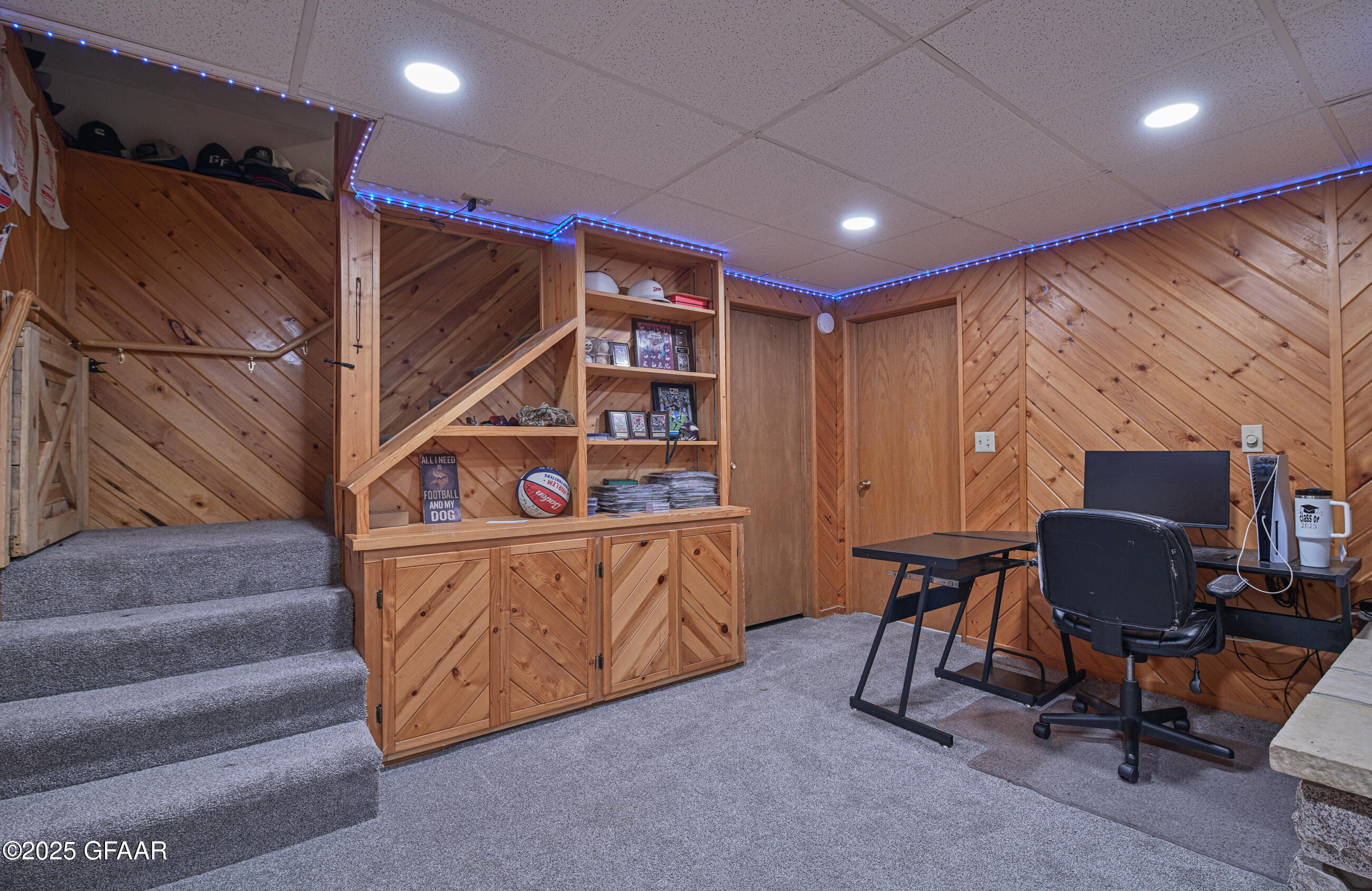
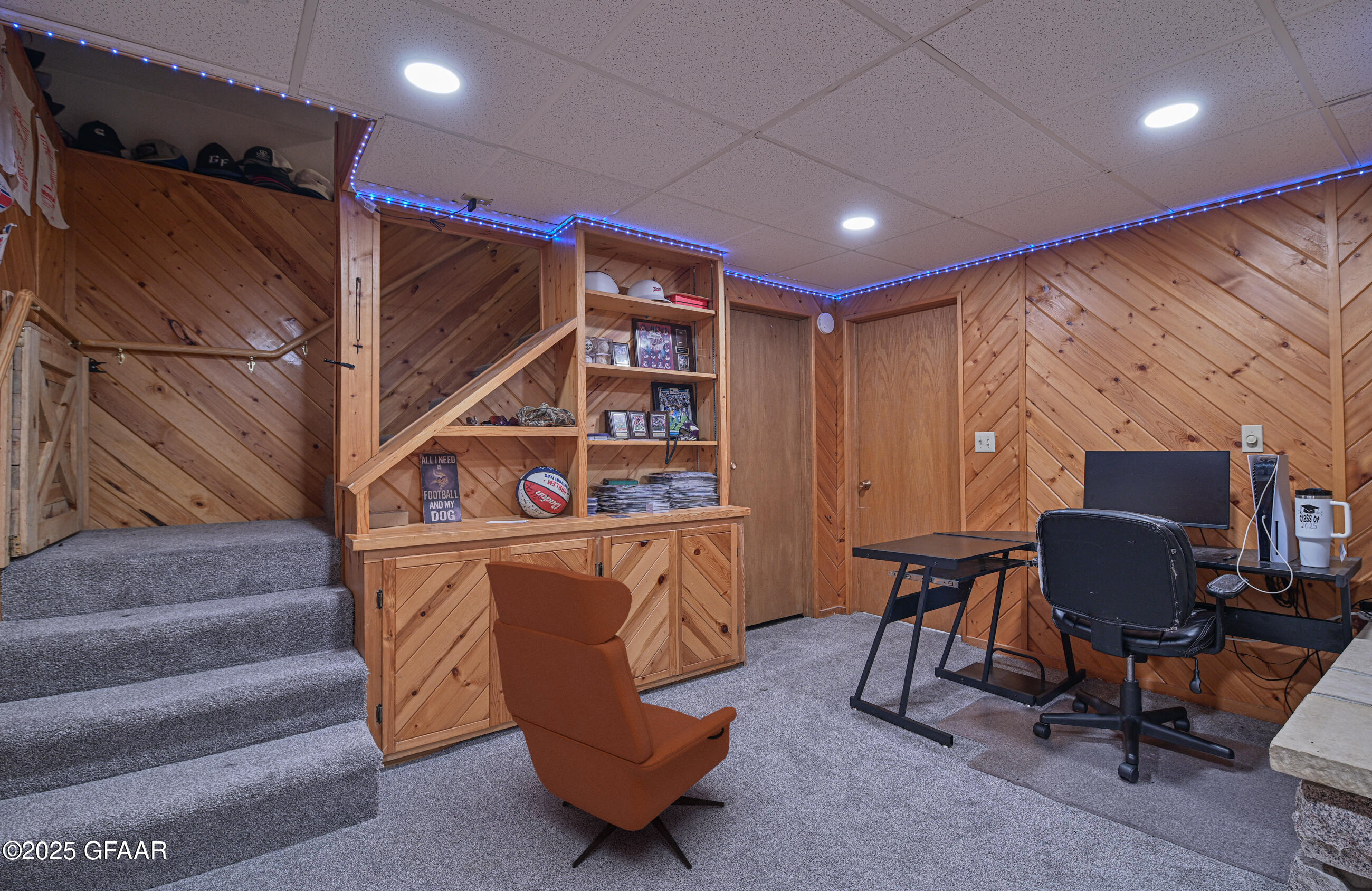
+ lounge chair (616, 692)
